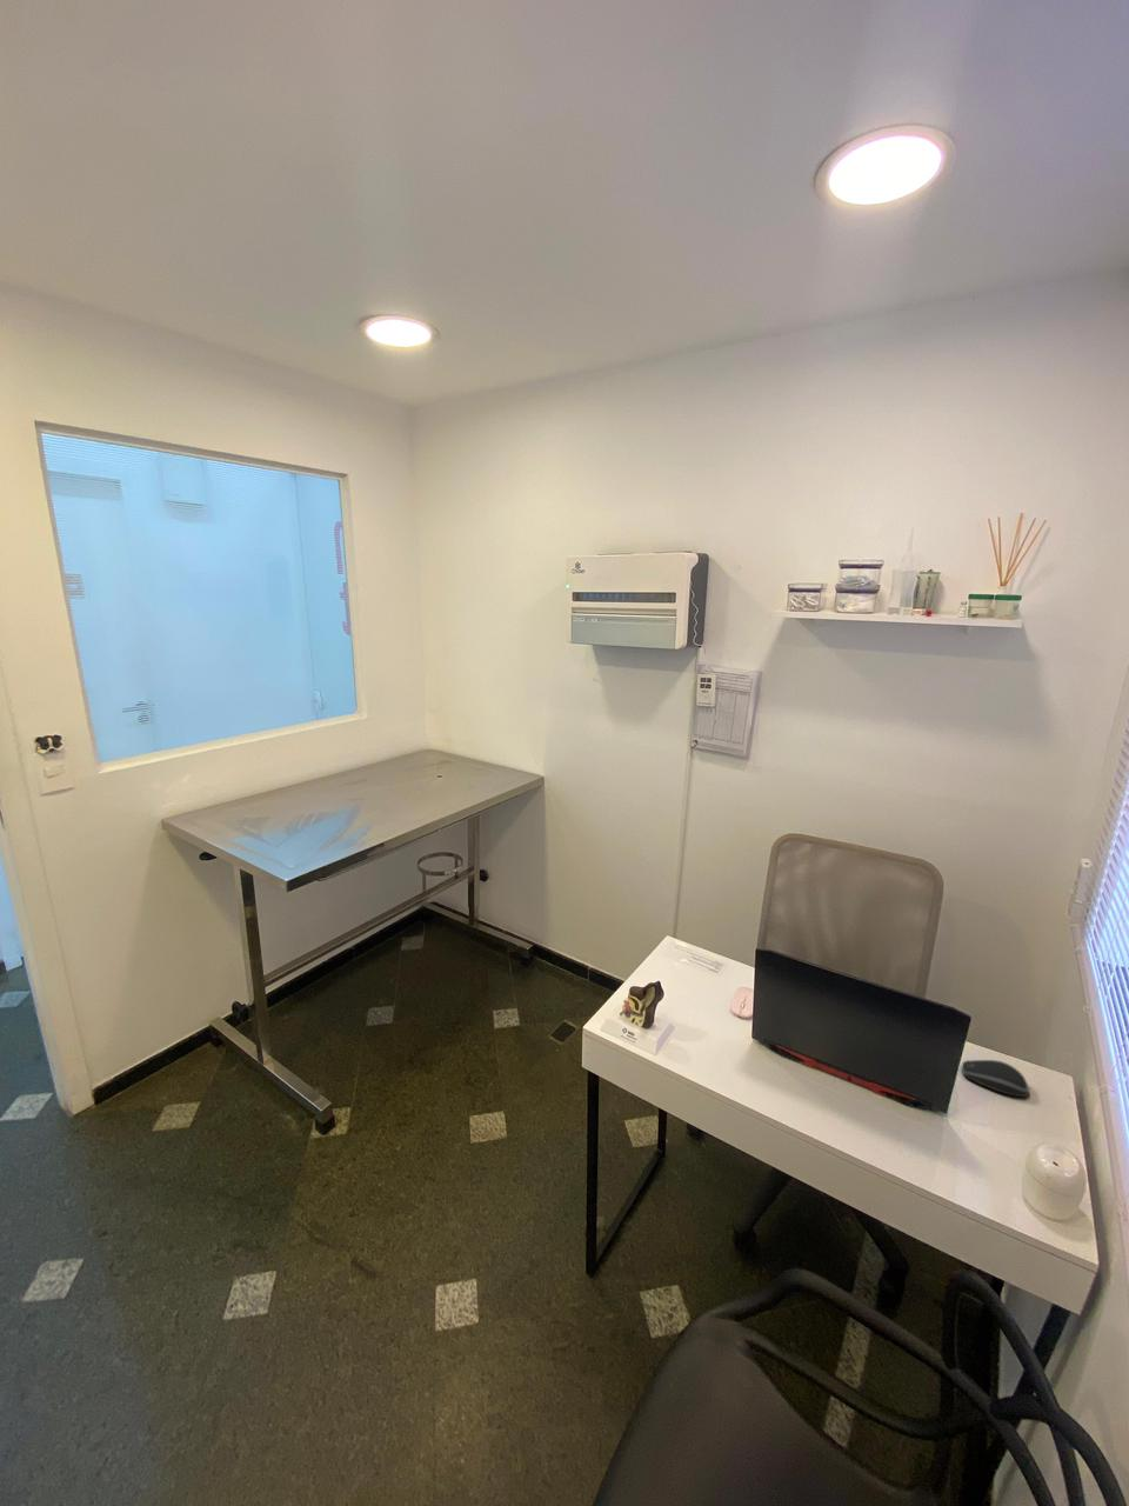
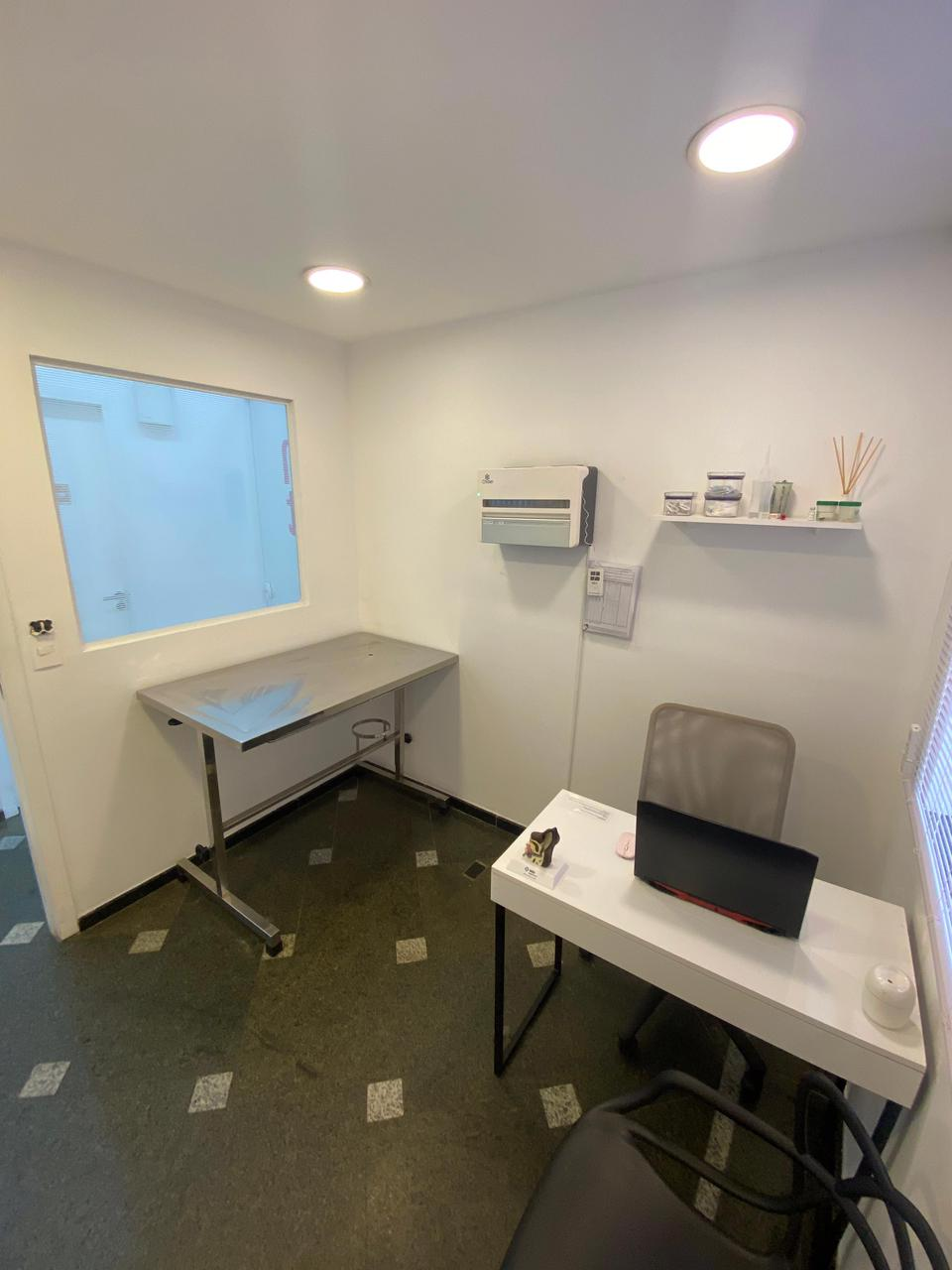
- computer mouse (995, 1073)
